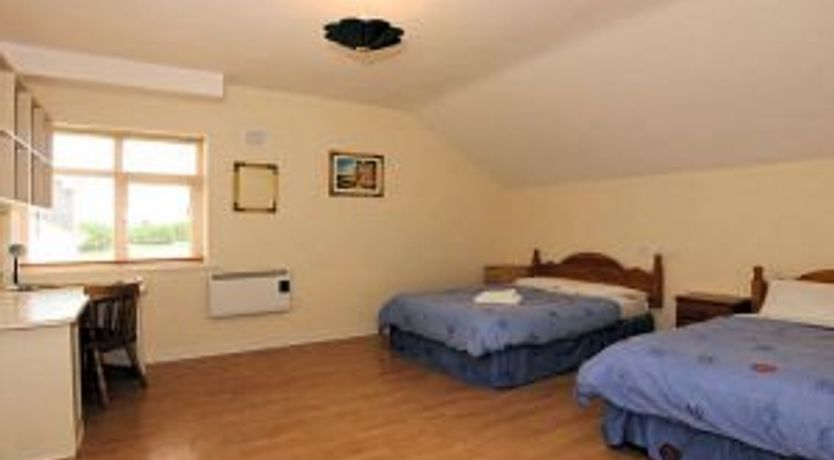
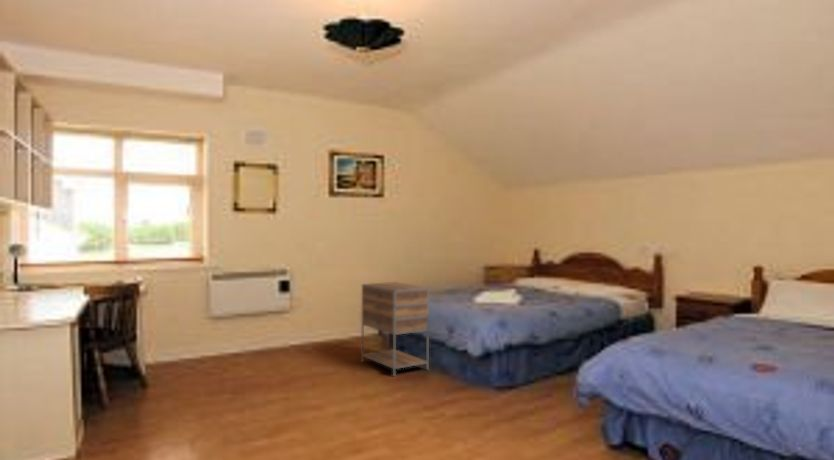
+ nightstand (392, 325)
